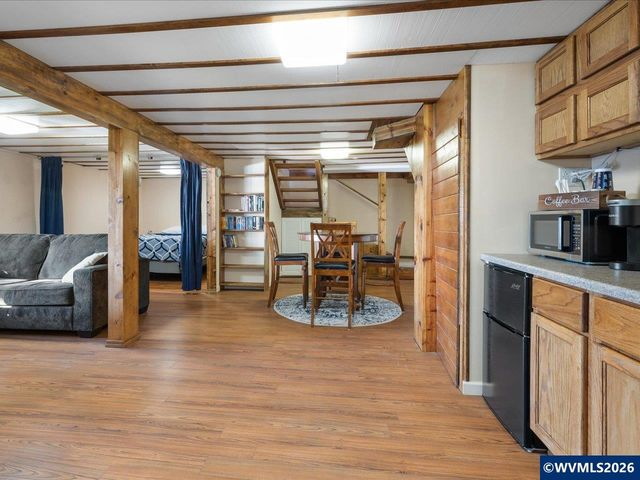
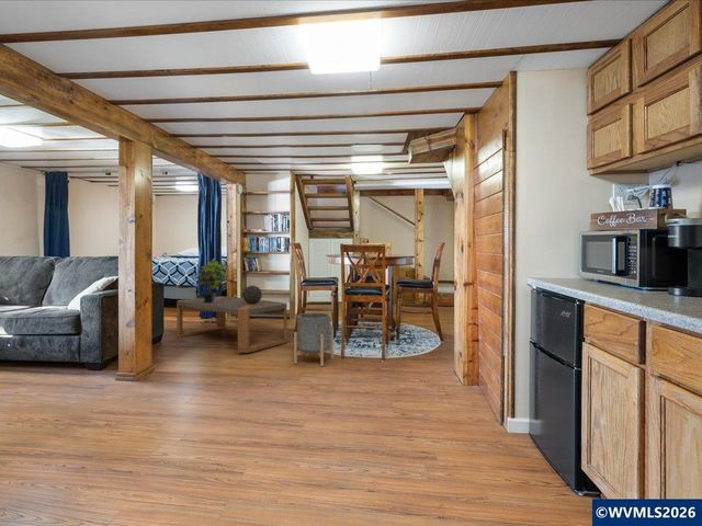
+ potted plant (211, 279)
+ decorative sphere (252, 294)
+ planter (314, 338)
+ coffee table (225, 320)
